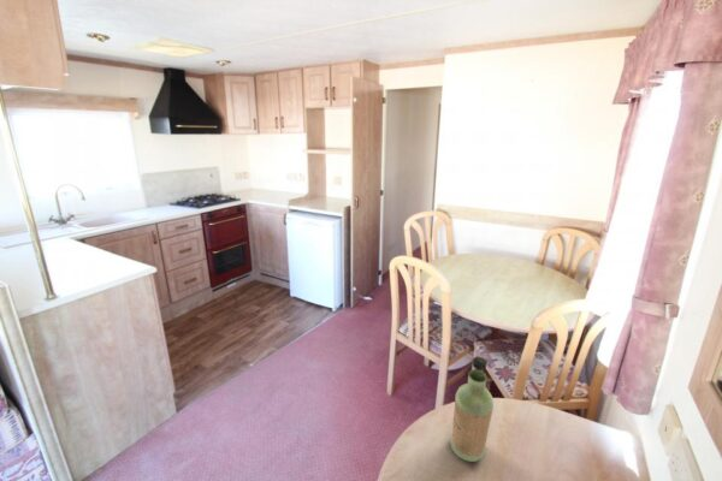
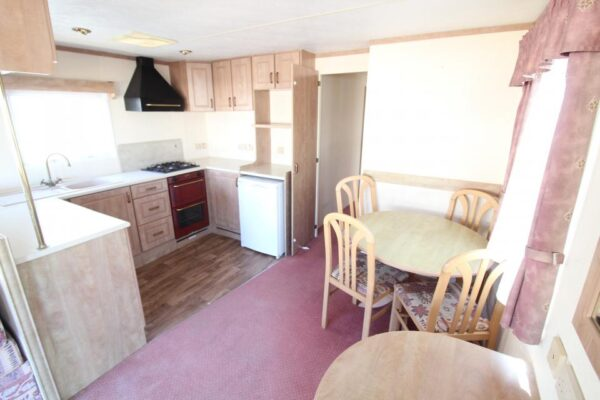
- bottle (472, 405)
